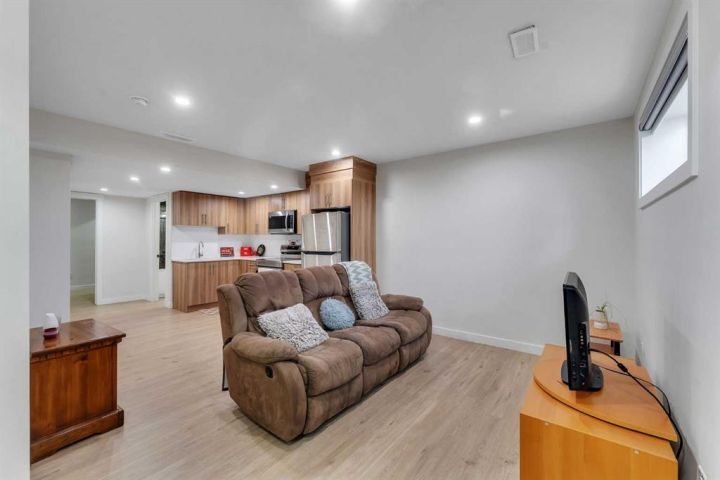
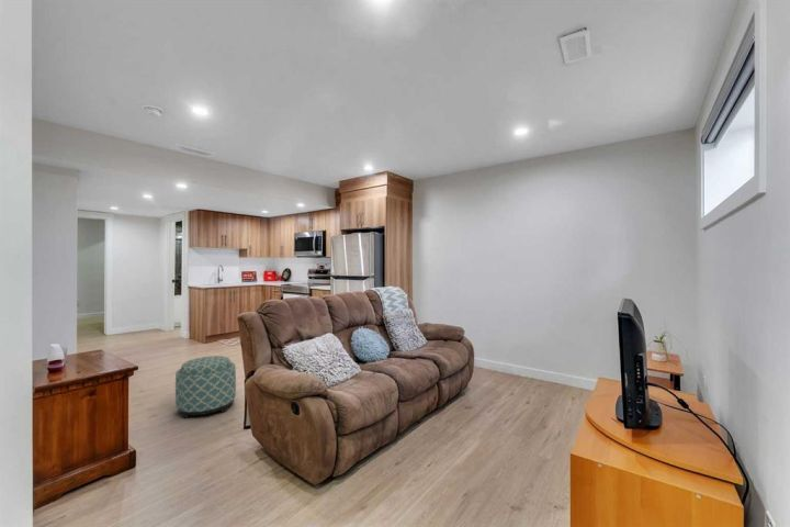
+ ottoman (206, 383)
